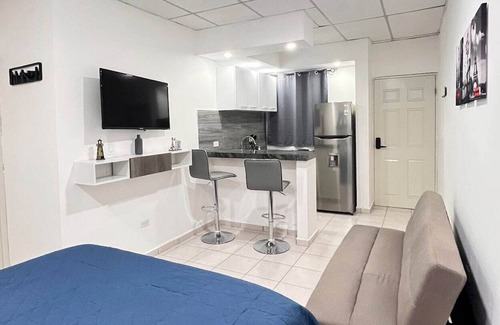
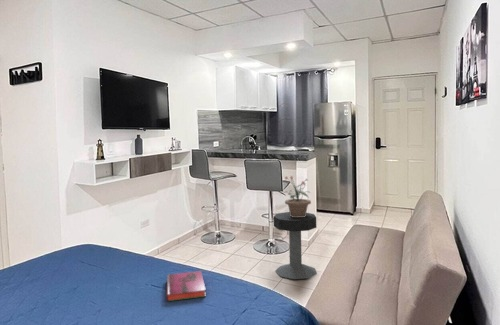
+ side table (296, 243)
+ hardback book (185, 284)
+ potted plant (296, 195)
